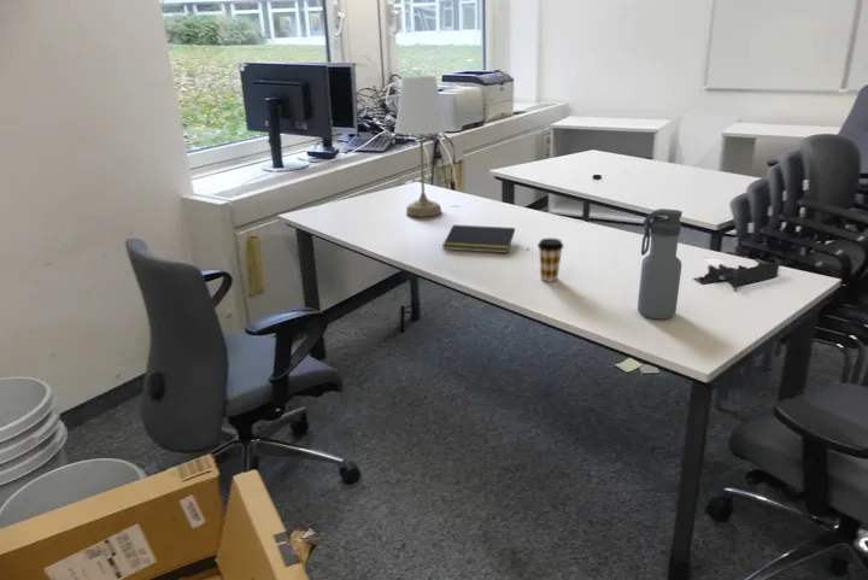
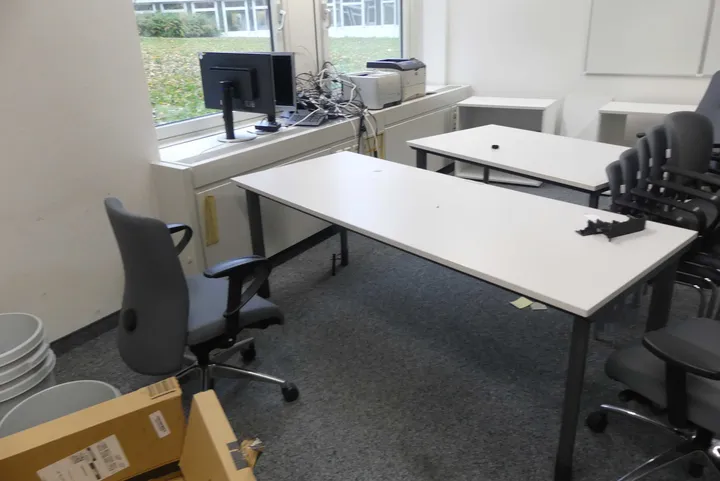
- coffee cup (550, 259)
- water bottle (661, 263)
- notepad (479, 238)
- desk lamp (421, 147)
